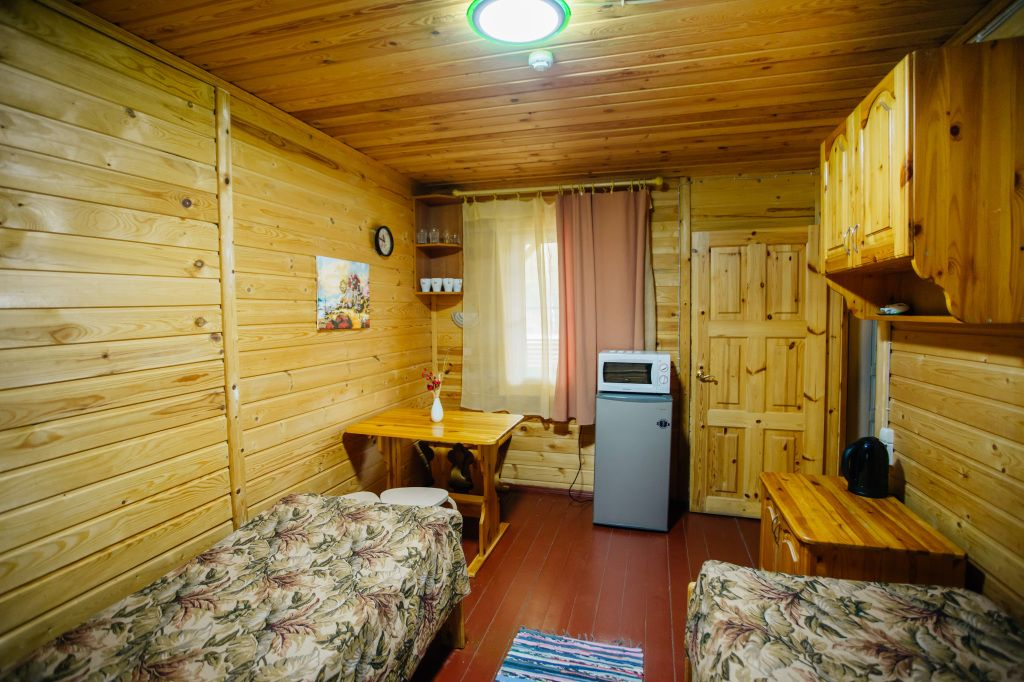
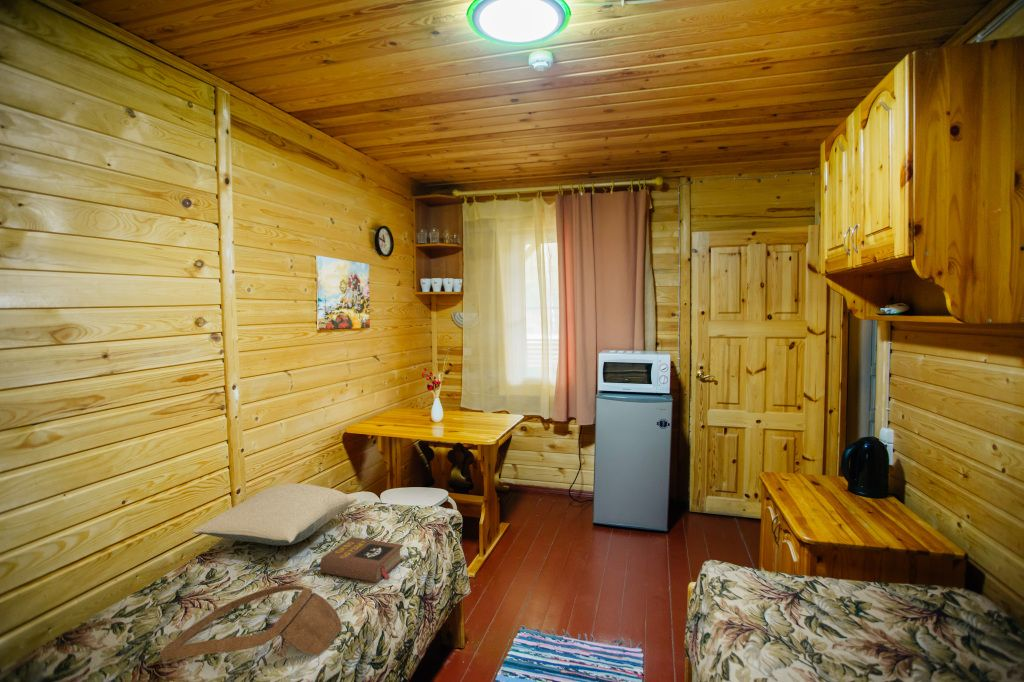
+ pillow (280, 514)
+ shoulder bag (259, 633)
+ book (365, 559)
